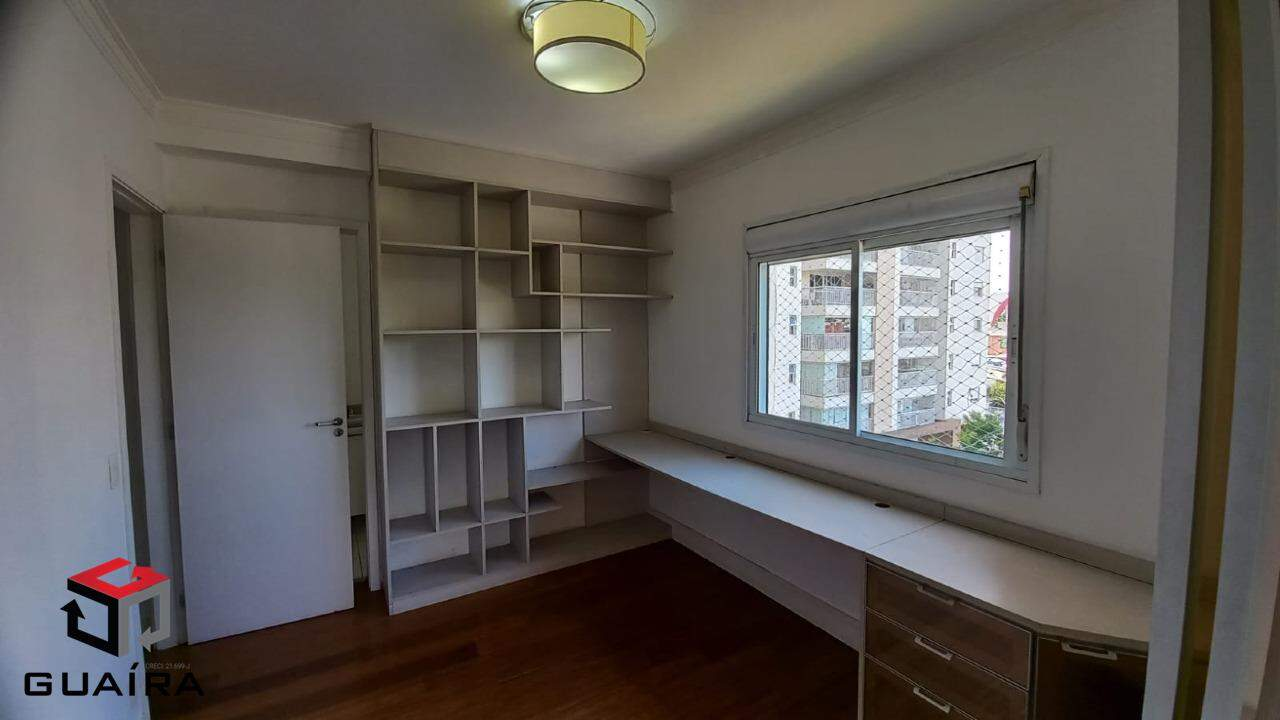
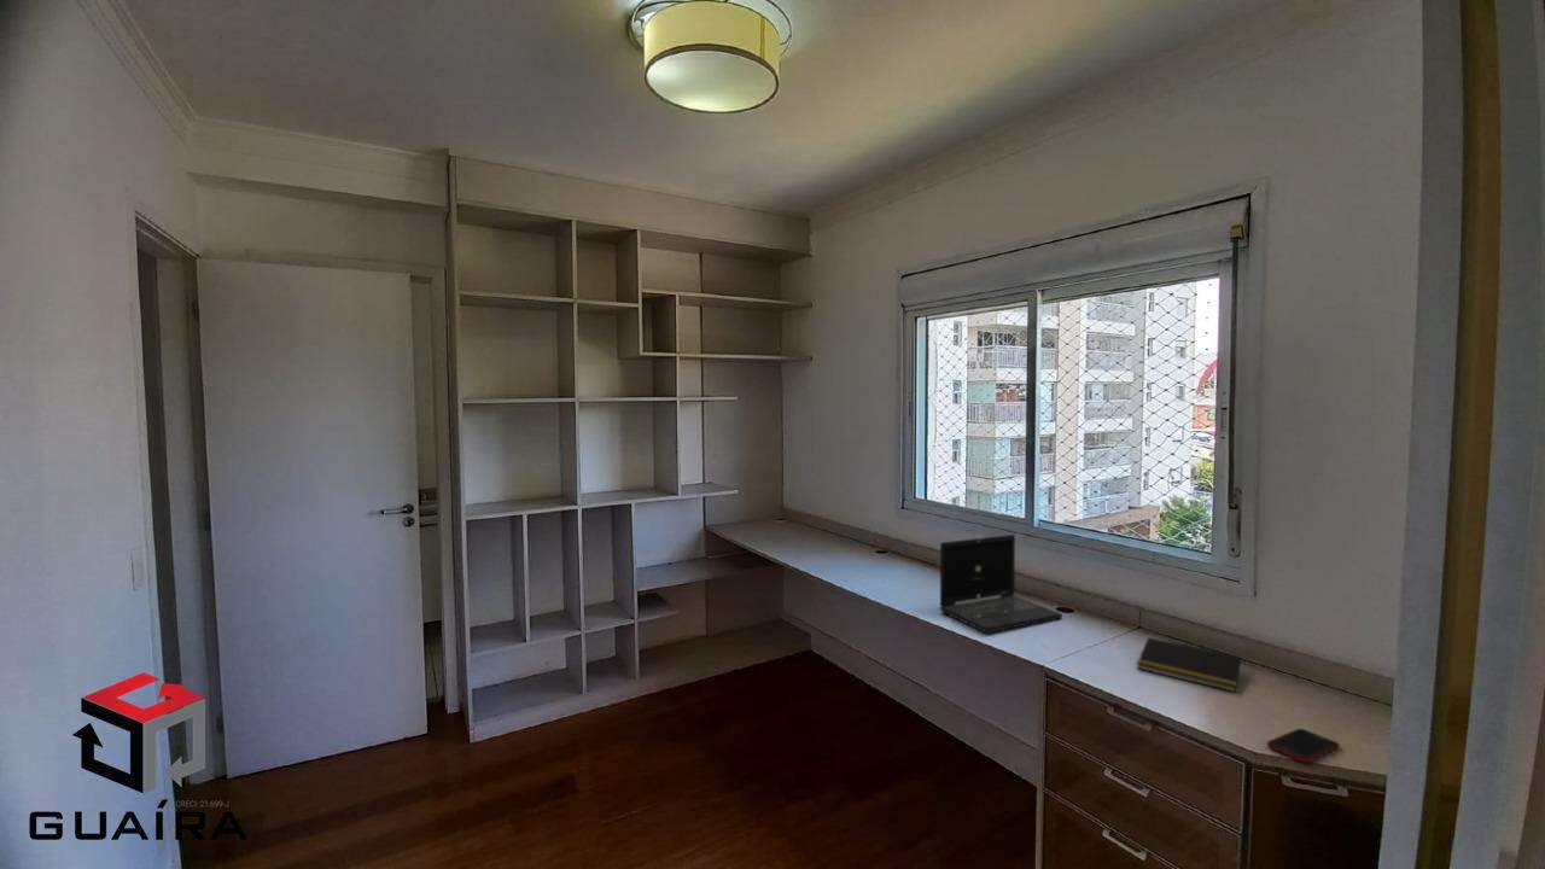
+ laptop (999, 579)
+ notepad (1188, 661)
+ cell phone (1302, 745)
